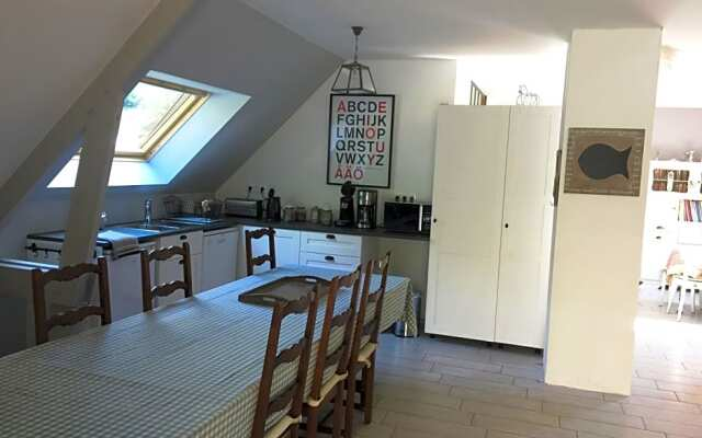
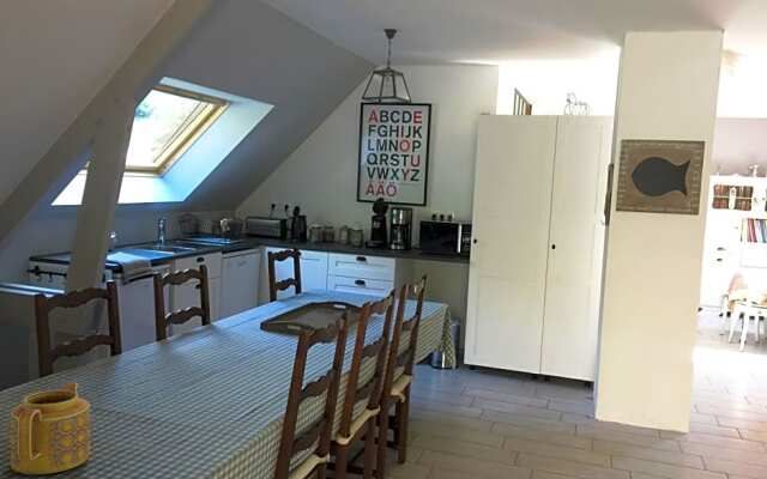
+ teapot (52, 426)
